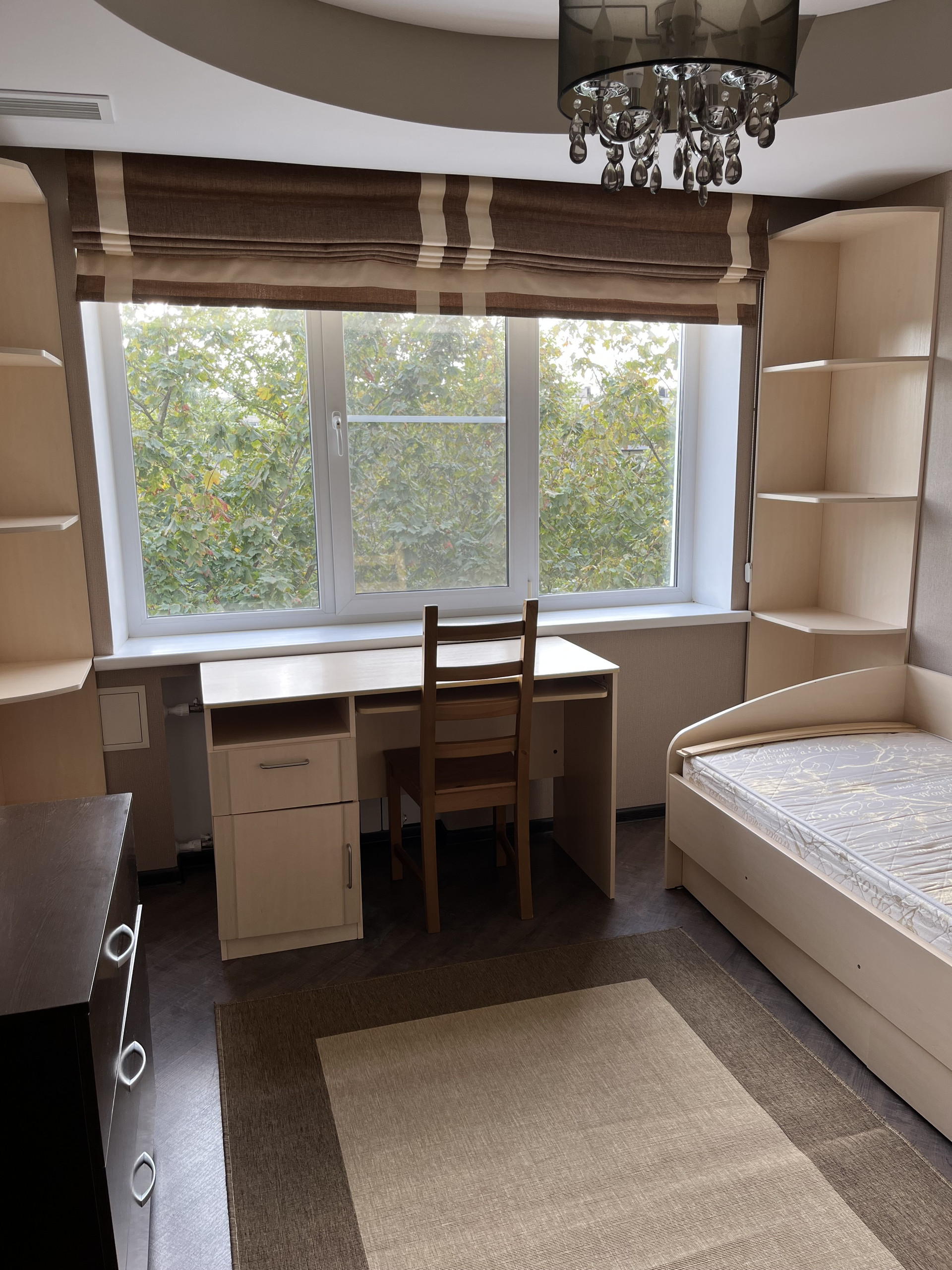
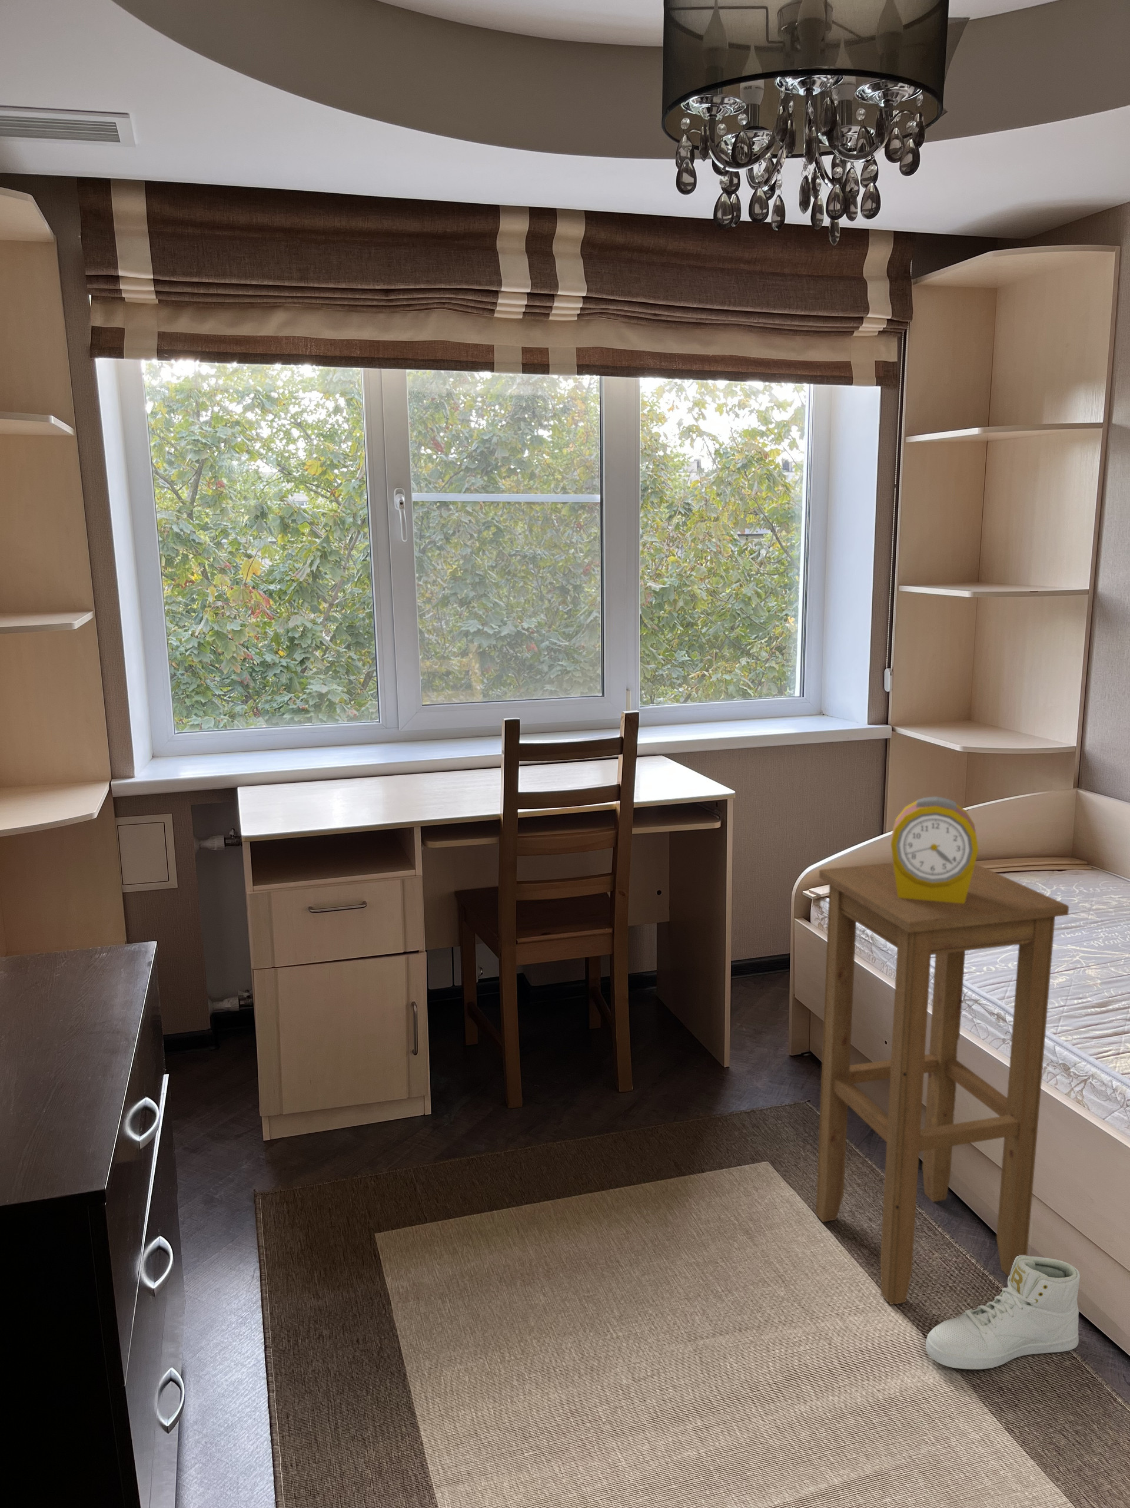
+ sneaker (1003, 1304)
+ alarm clock (933, 845)
+ stool (926, 1071)
